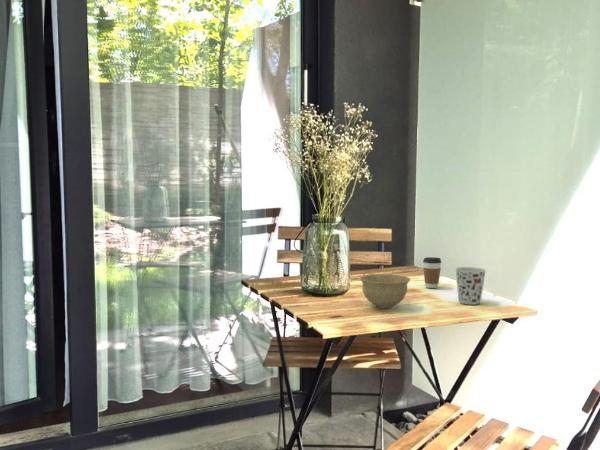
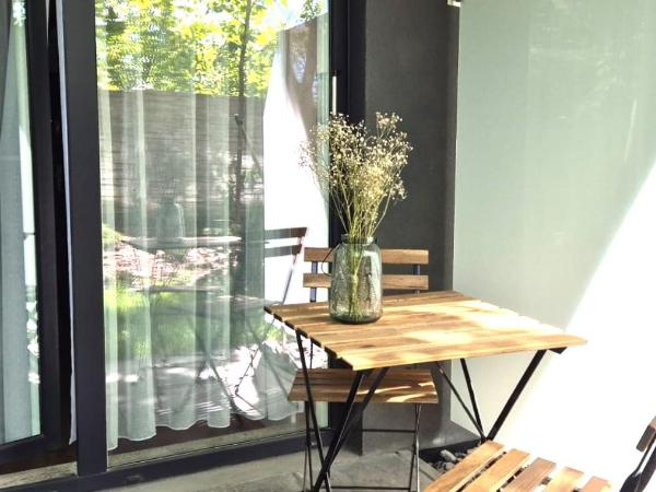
- bowl (384, 292)
- coffee cup (431, 272)
- cup (470, 285)
